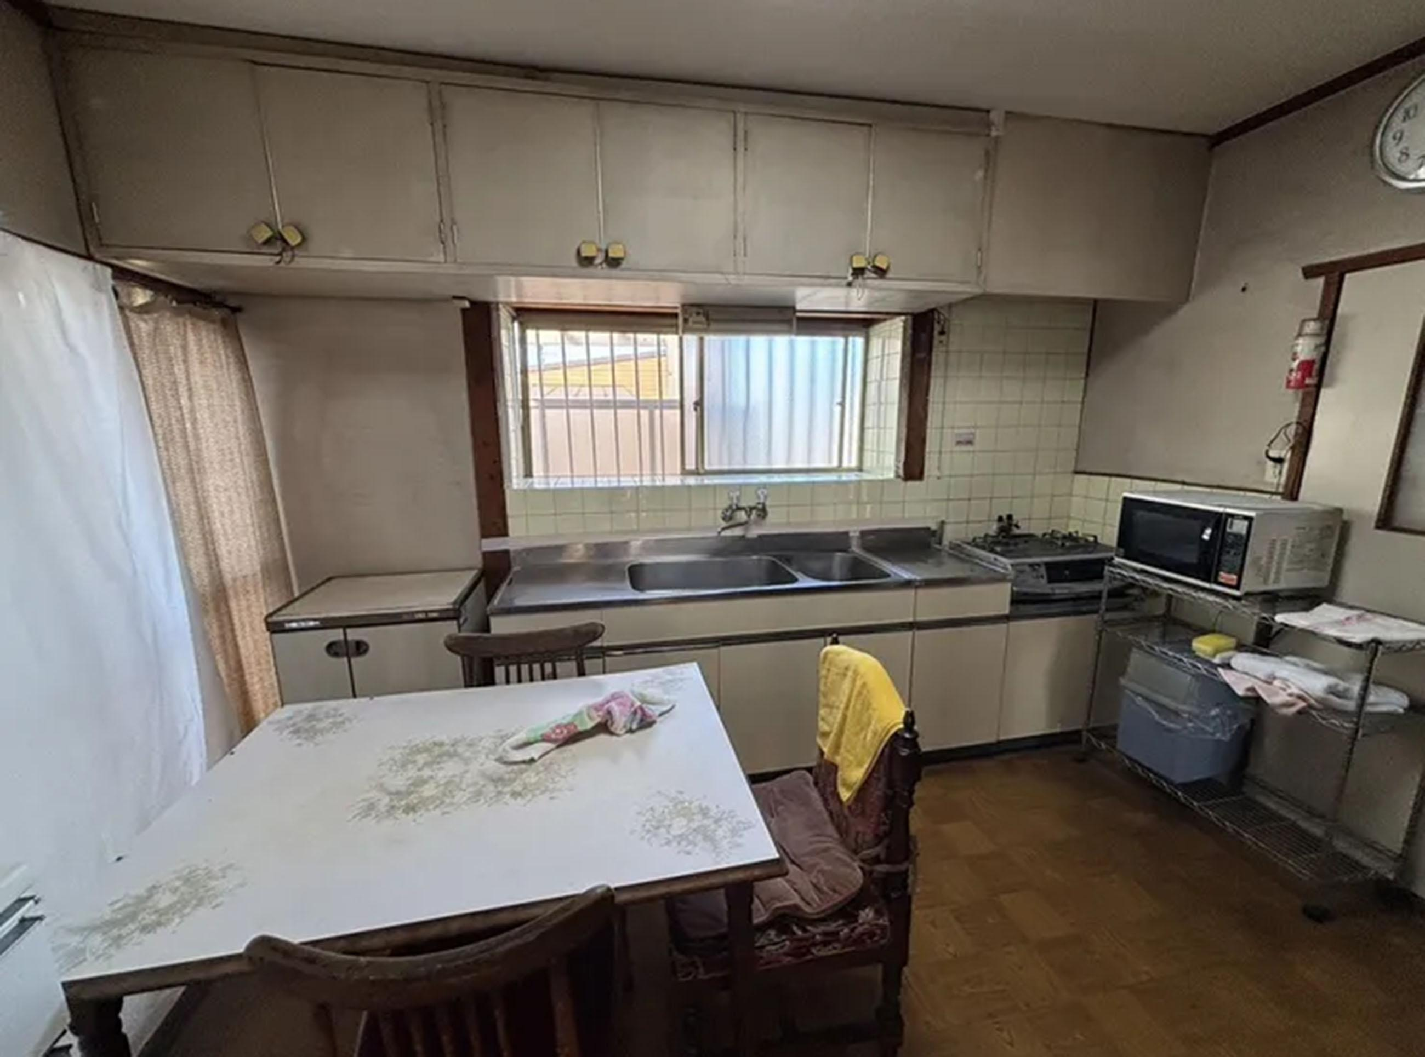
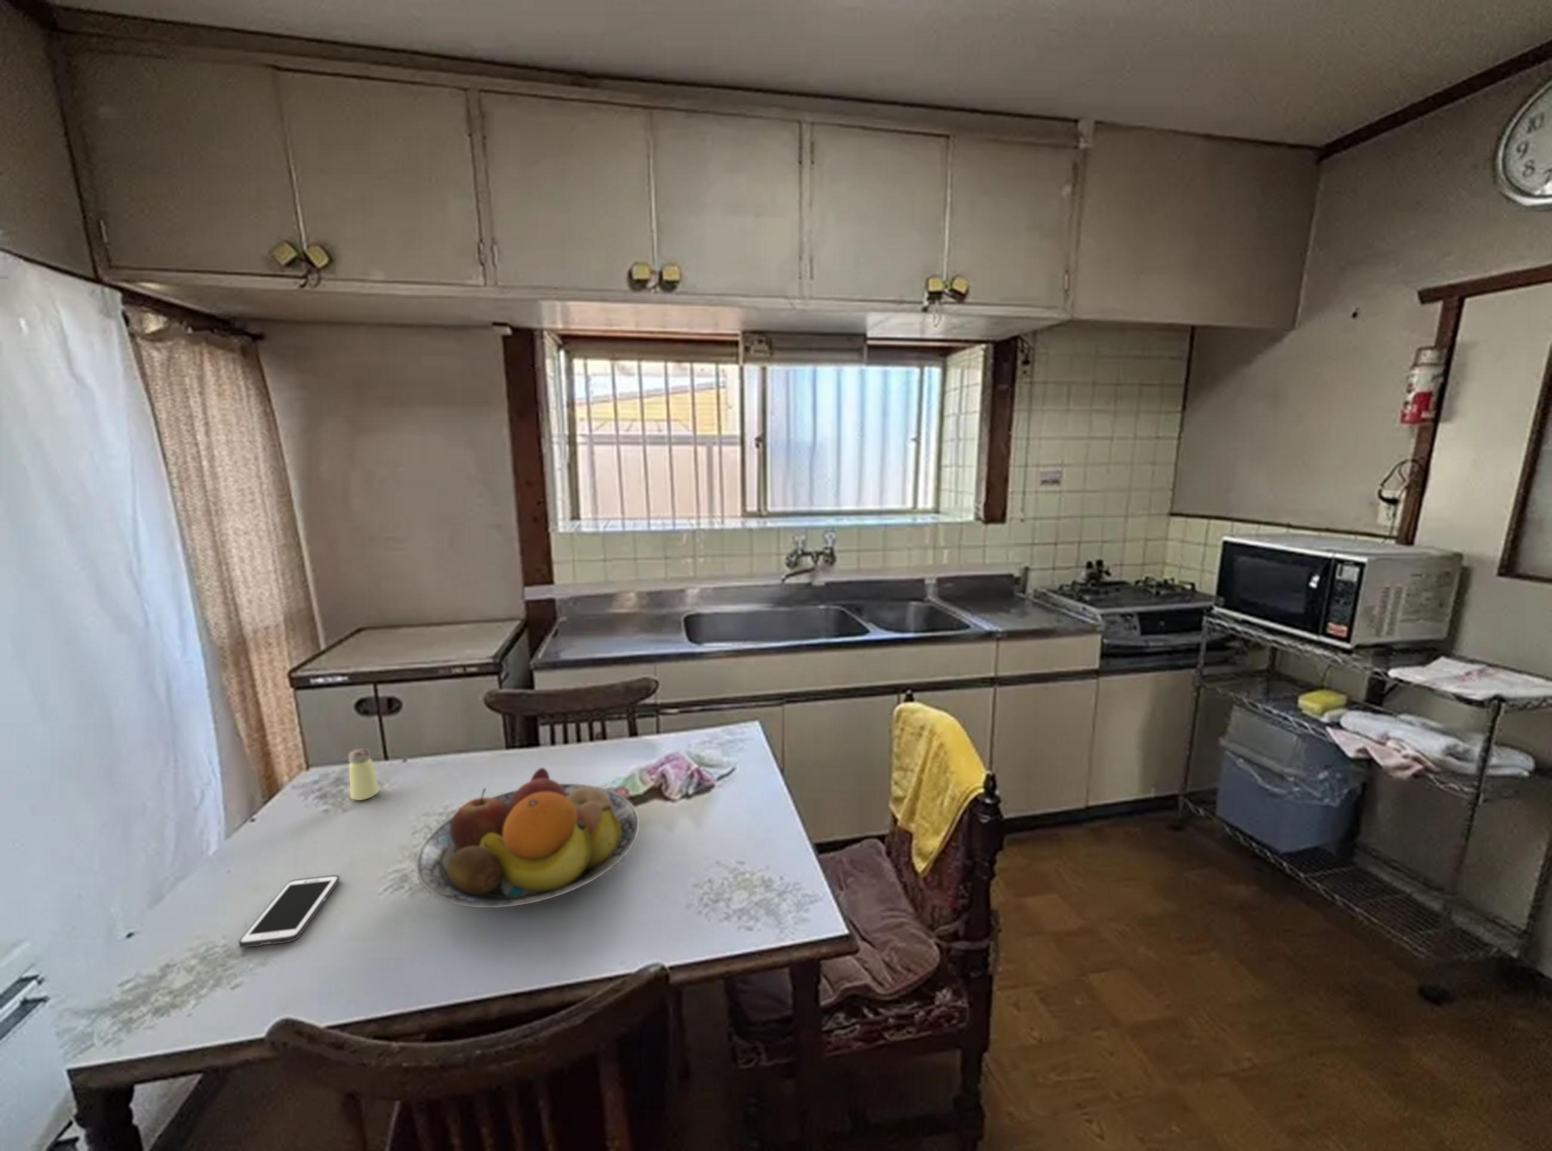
+ fruit bowl (532, 827)
+ cell phone (293, 909)
+ saltshaker (362, 773)
